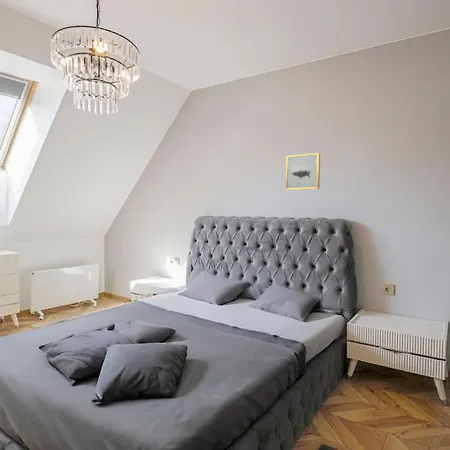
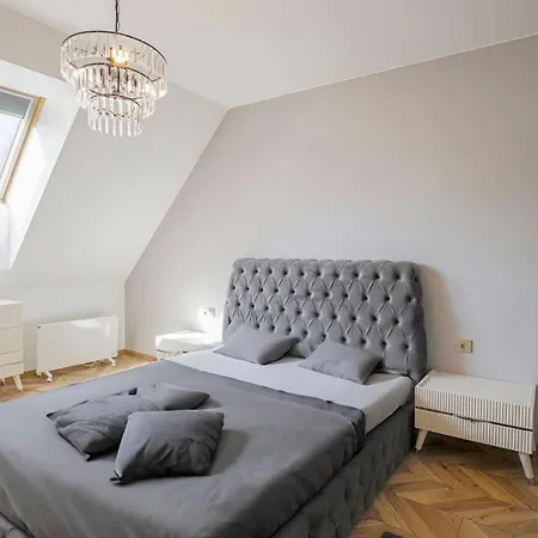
- wall art (302, 172)
